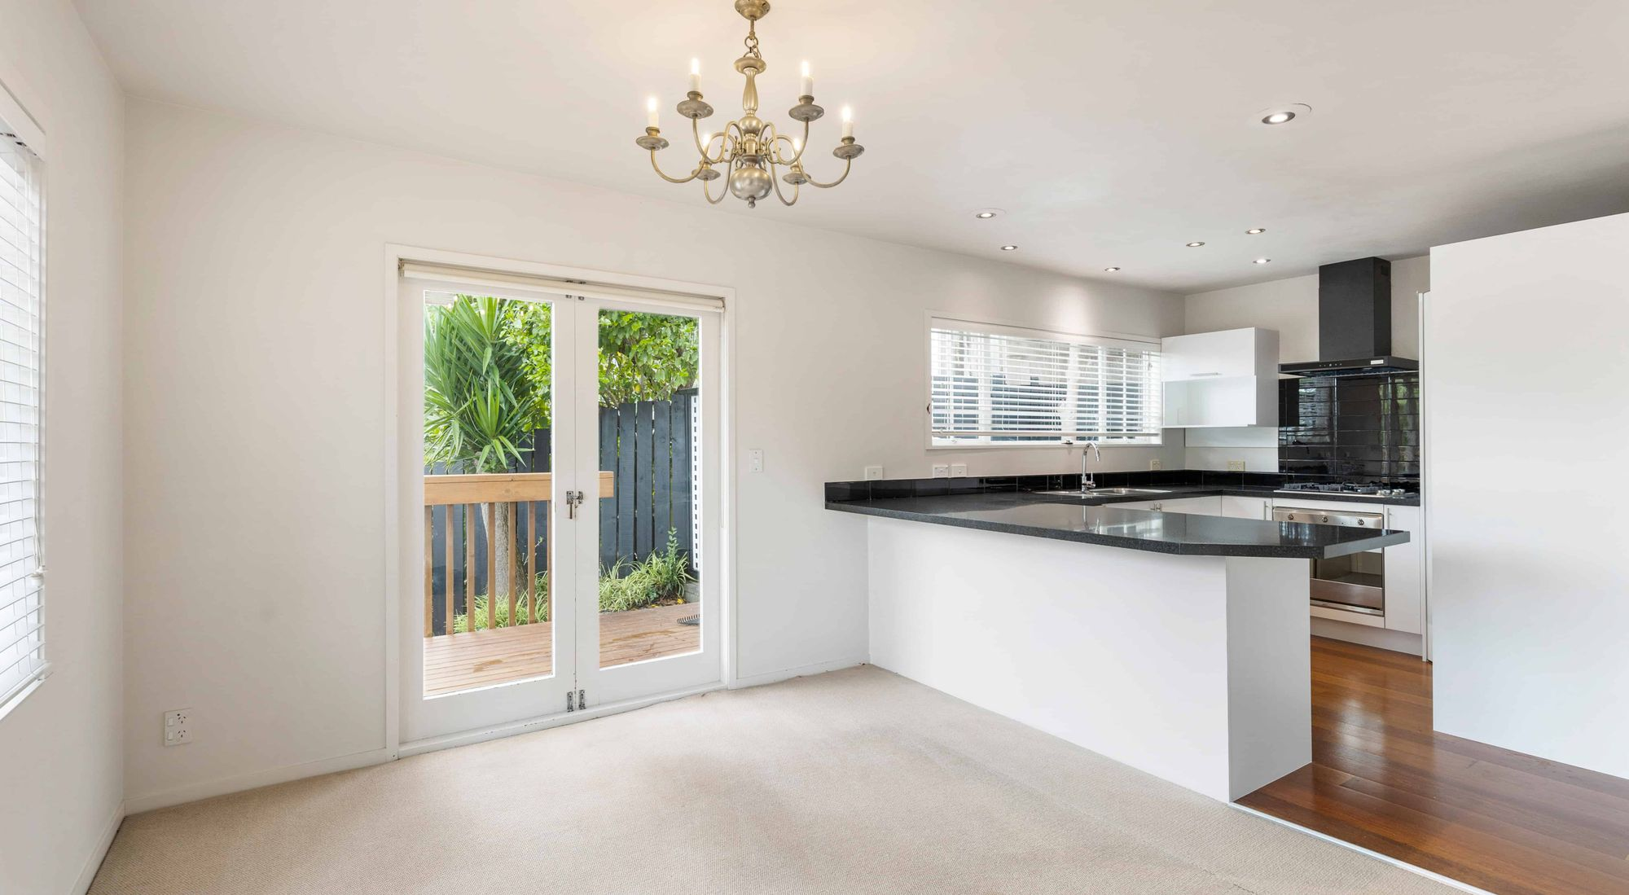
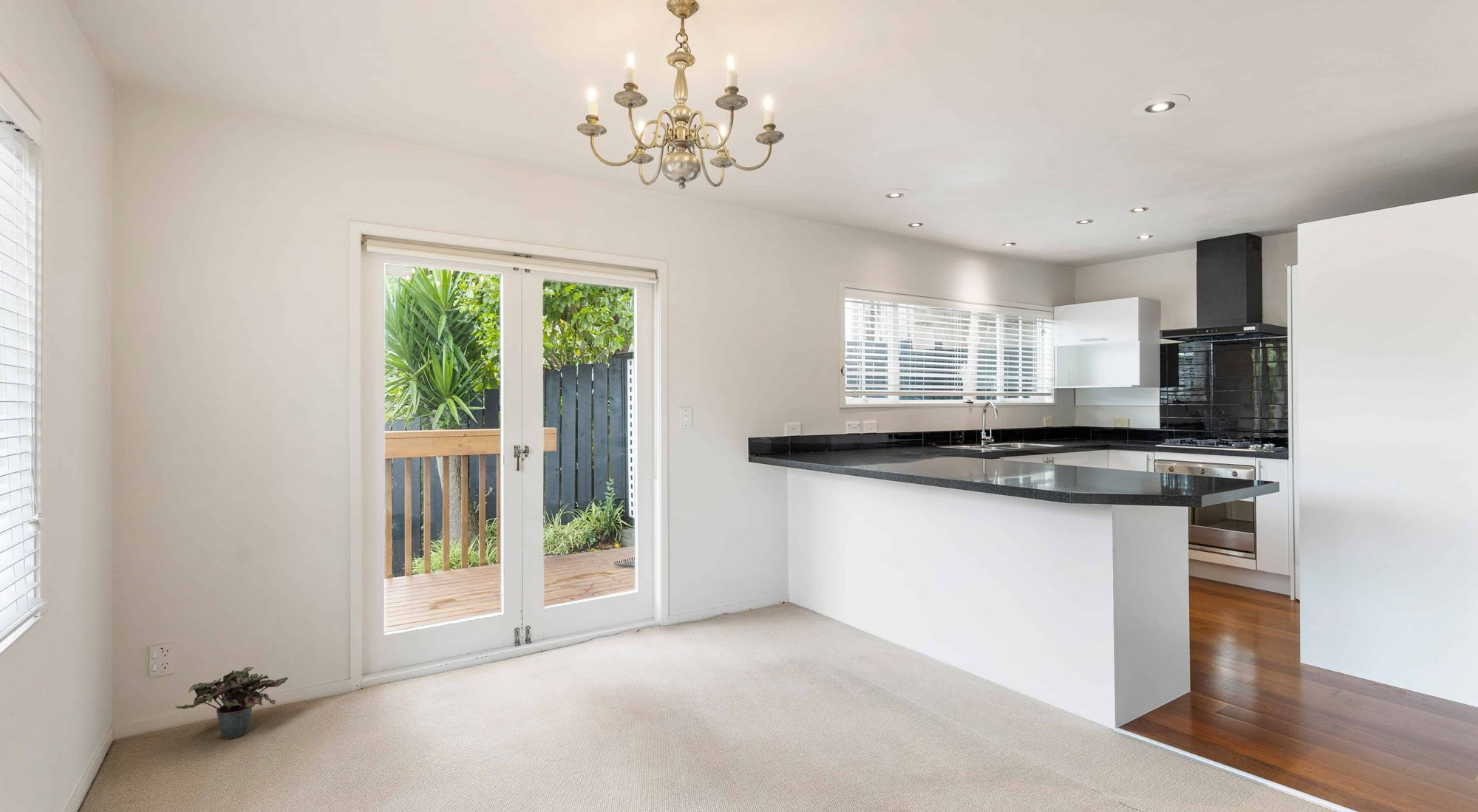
+ potted plant (234, 703)
